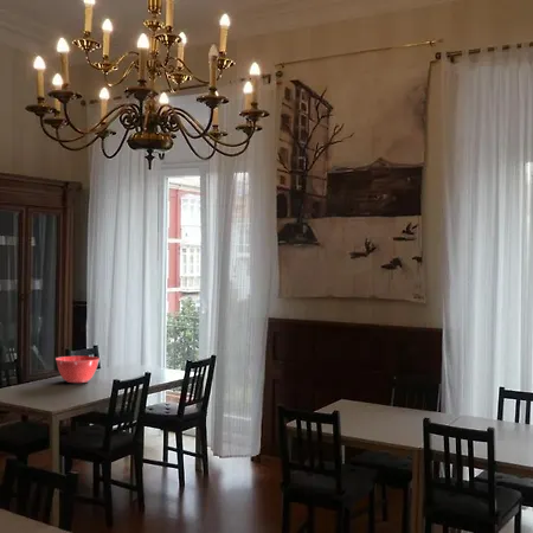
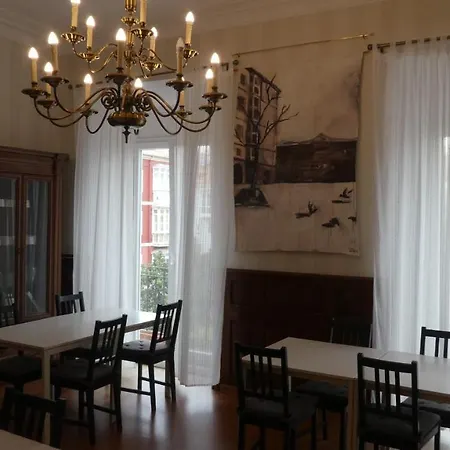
- mixing bowl (77, 370)
